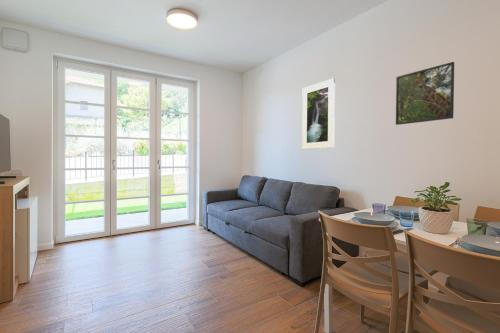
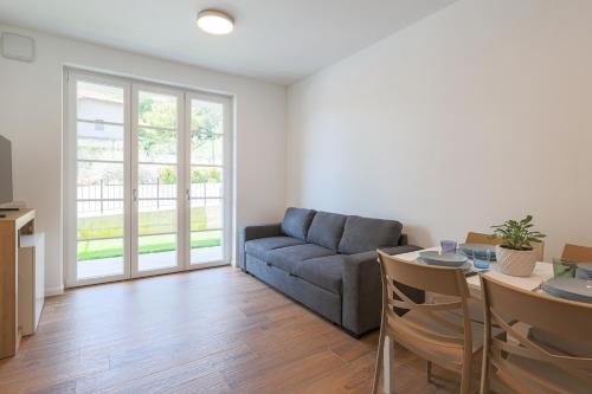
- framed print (317, 116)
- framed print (422, 95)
